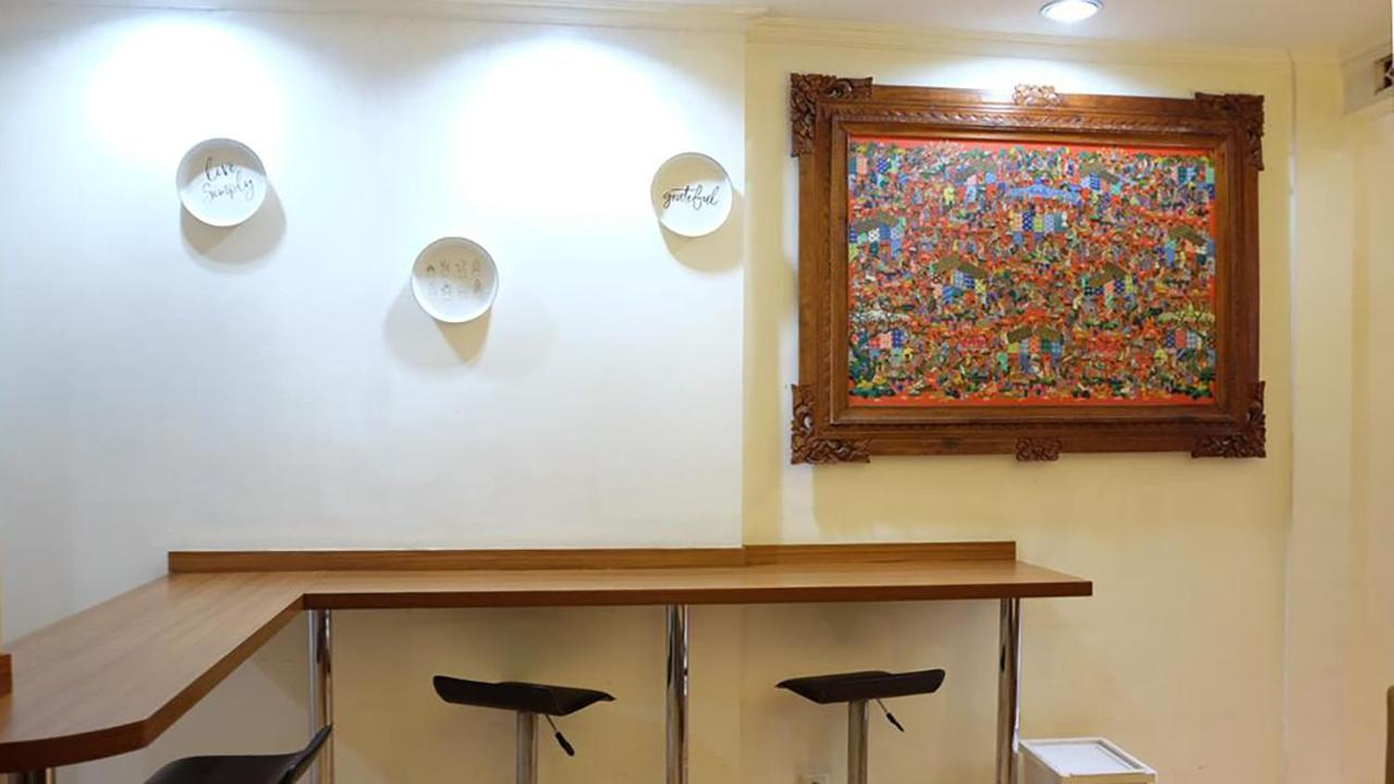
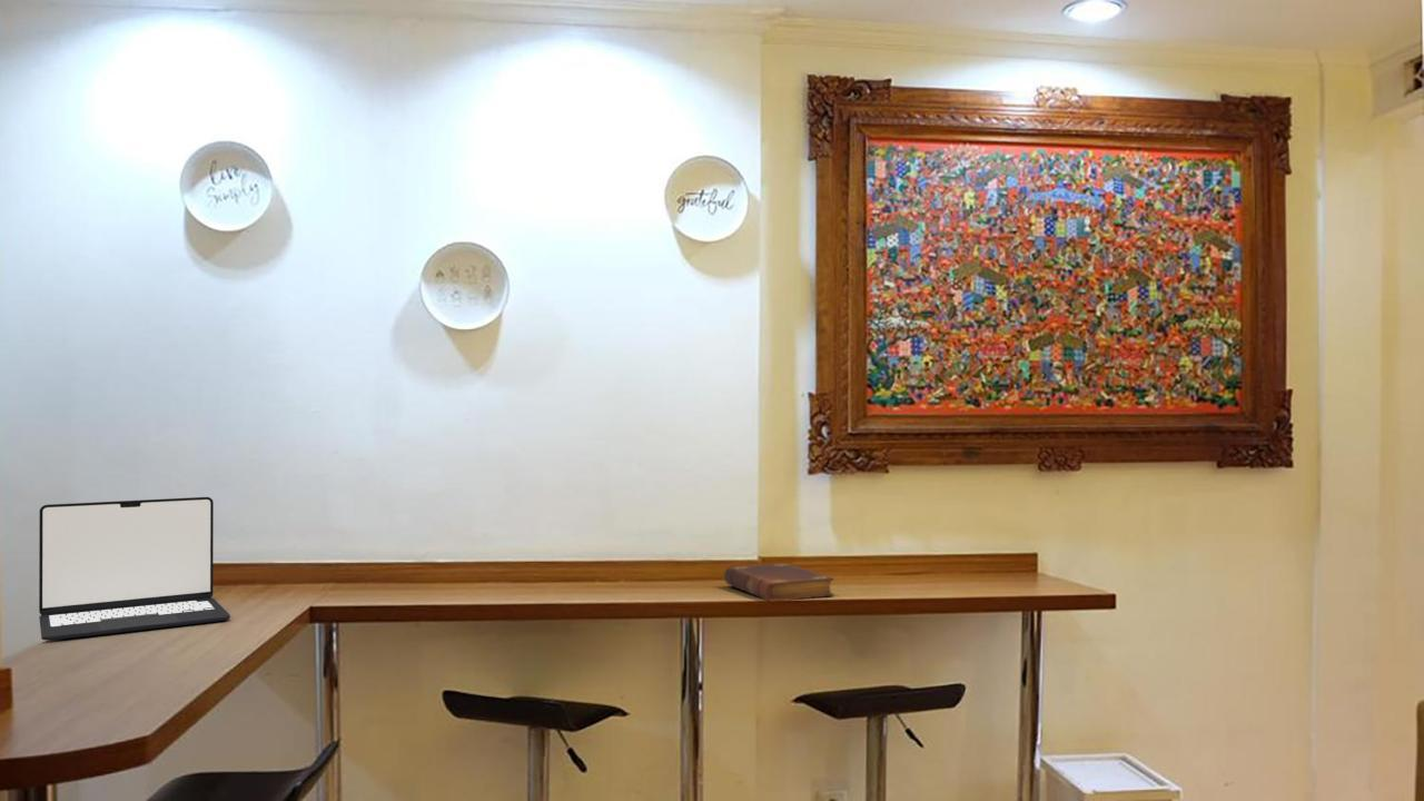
+ laptop (135, 563)
+ book (777, 581)
